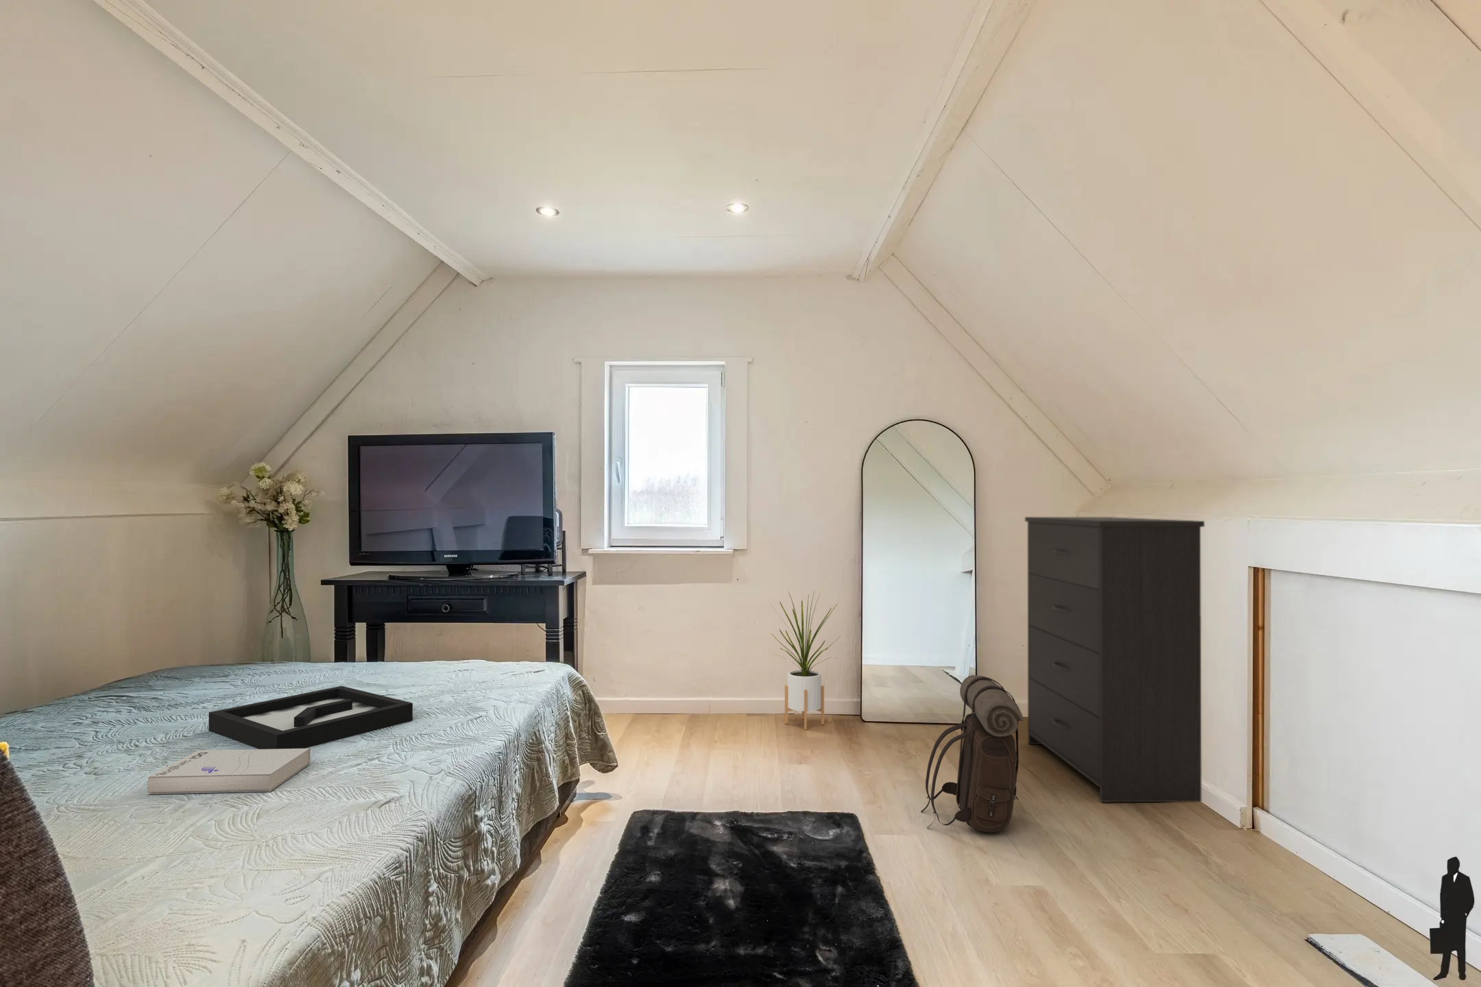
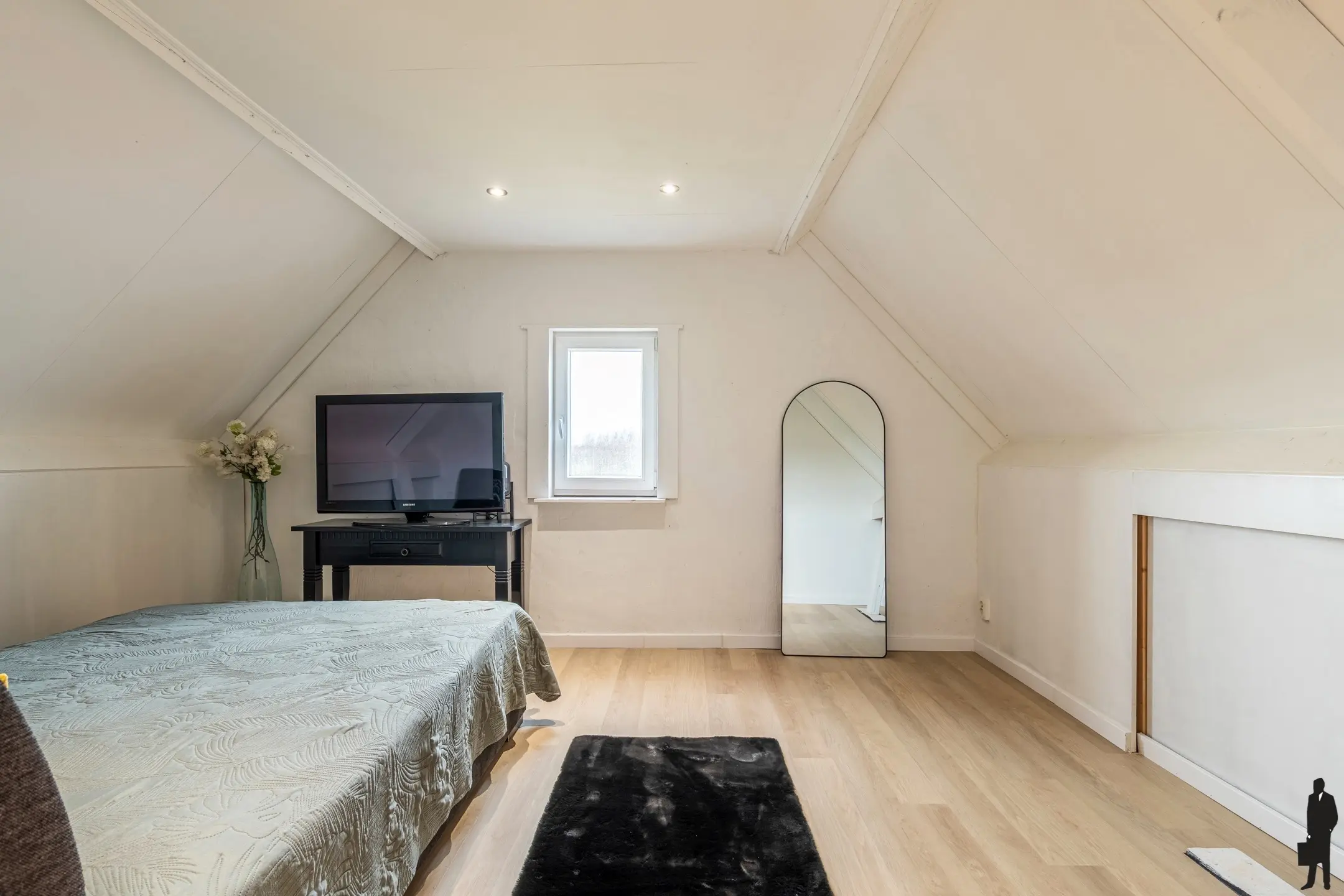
- decorative tray (313, 717)
- backpack (969, 750)
- dresser (1103, 643)
- book (233, 770)
- house plant (804, 657)
